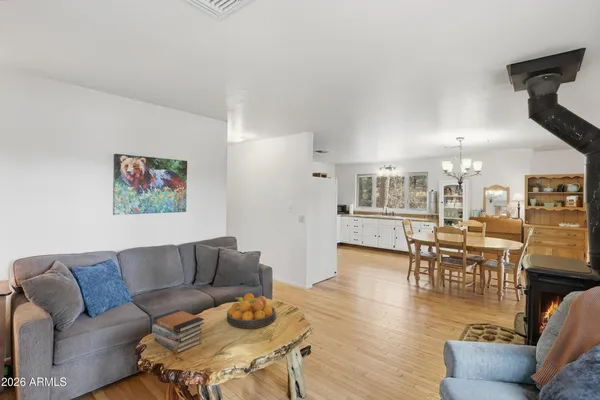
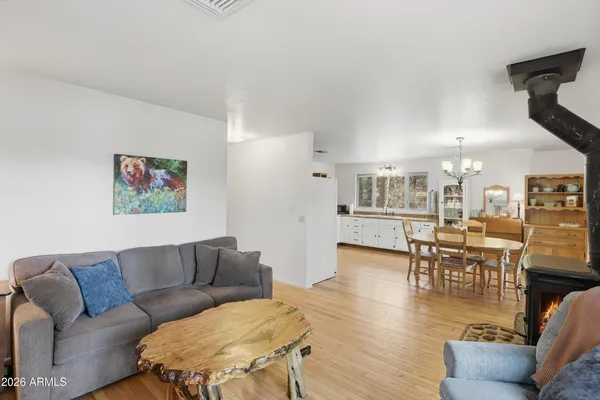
- book stack (177, 329)
- fruit bowl (251, 307)
